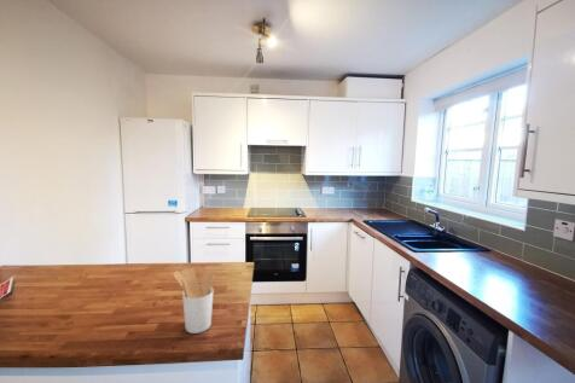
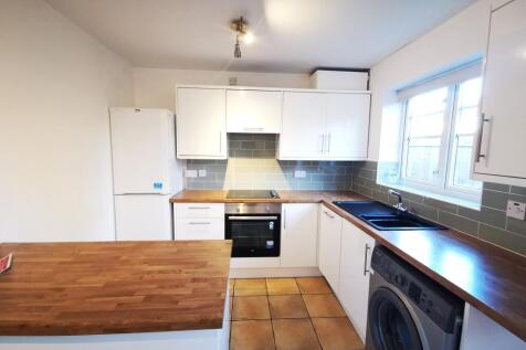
- utensil holder (193, 297)
